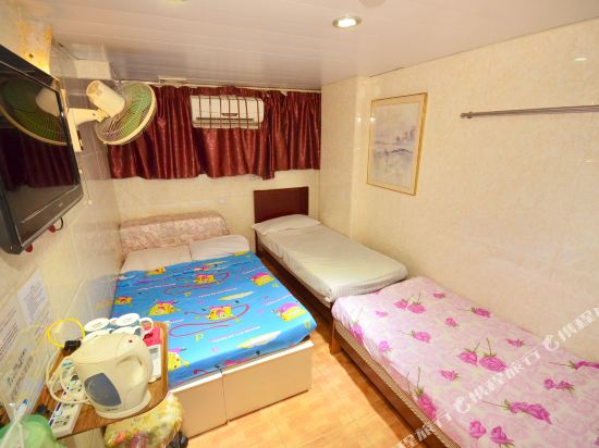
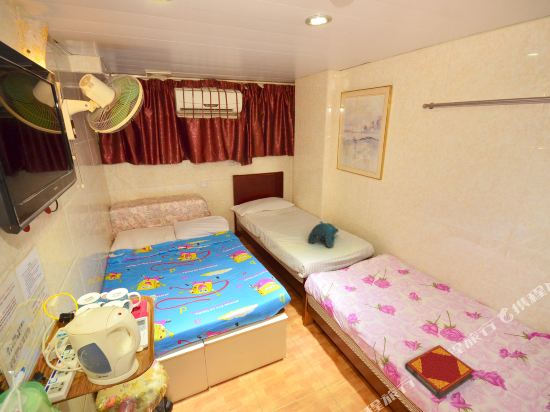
+ hardback book (438, 369)
+ teddy bear (326, 230)
